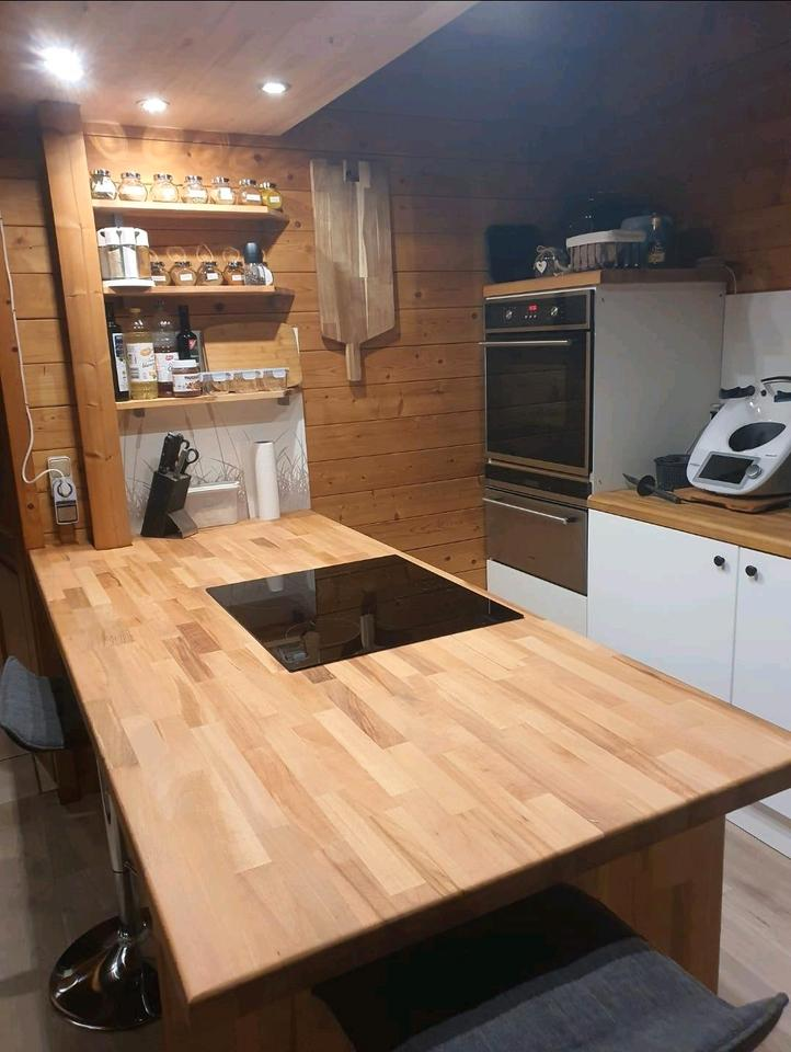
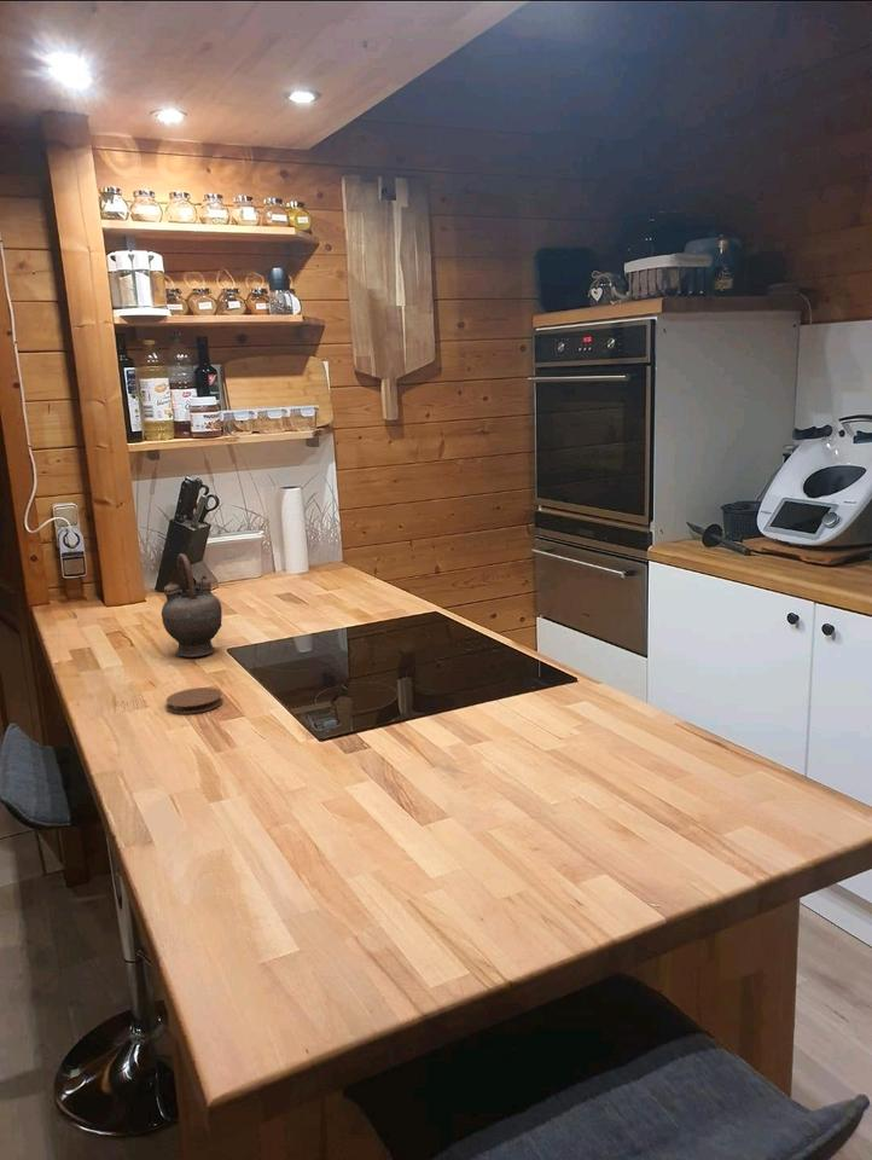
+ teapot (190, 602)
+ coaster (194, 700)
